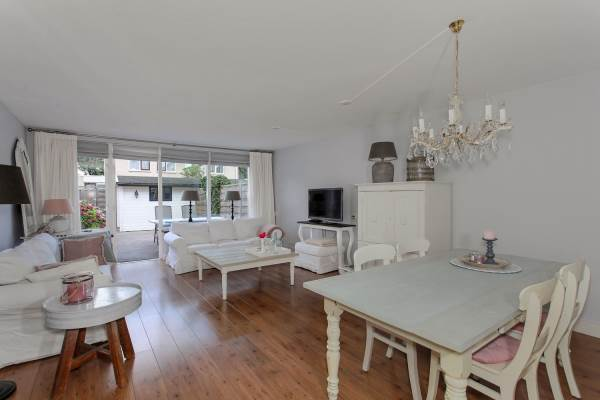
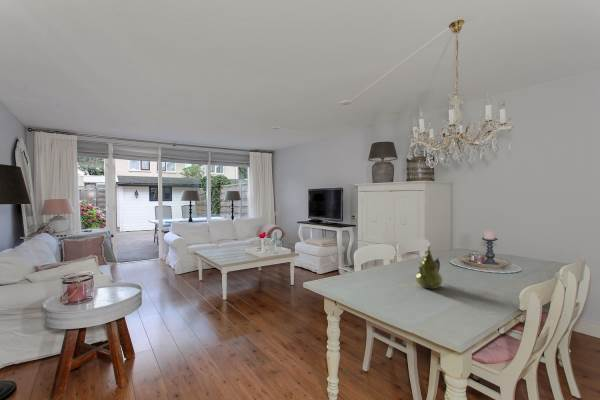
+ teapot (429, 266)
